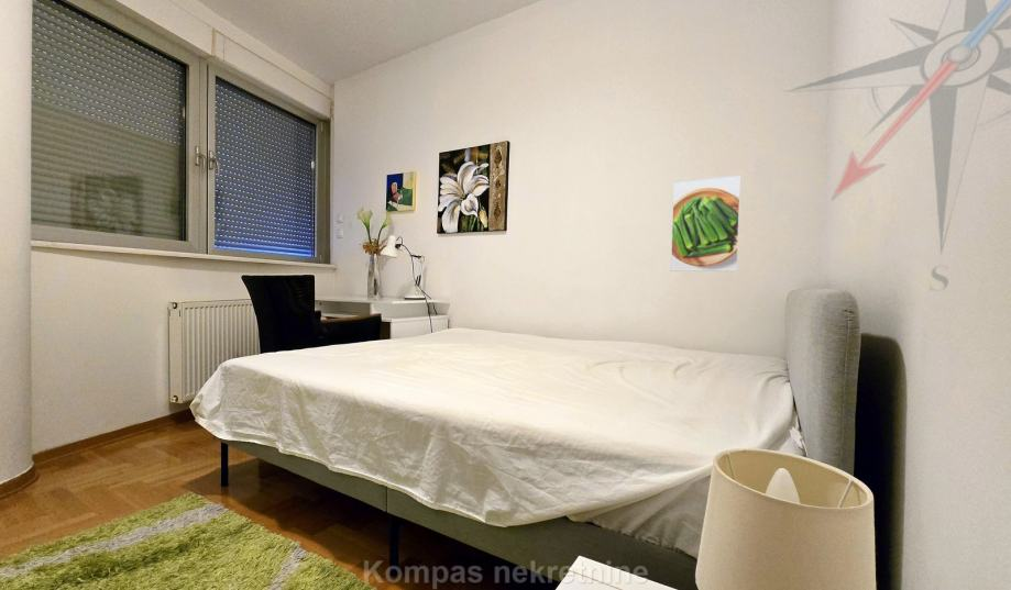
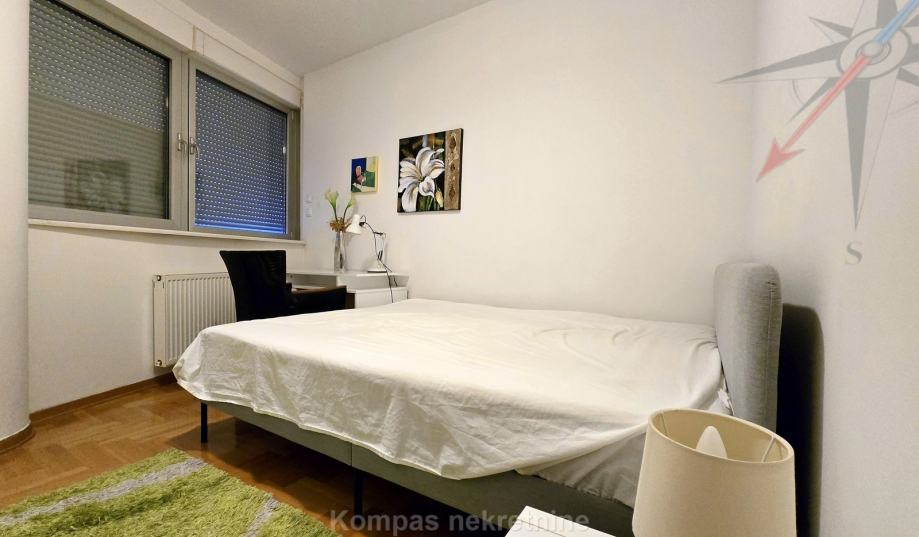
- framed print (704, 224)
